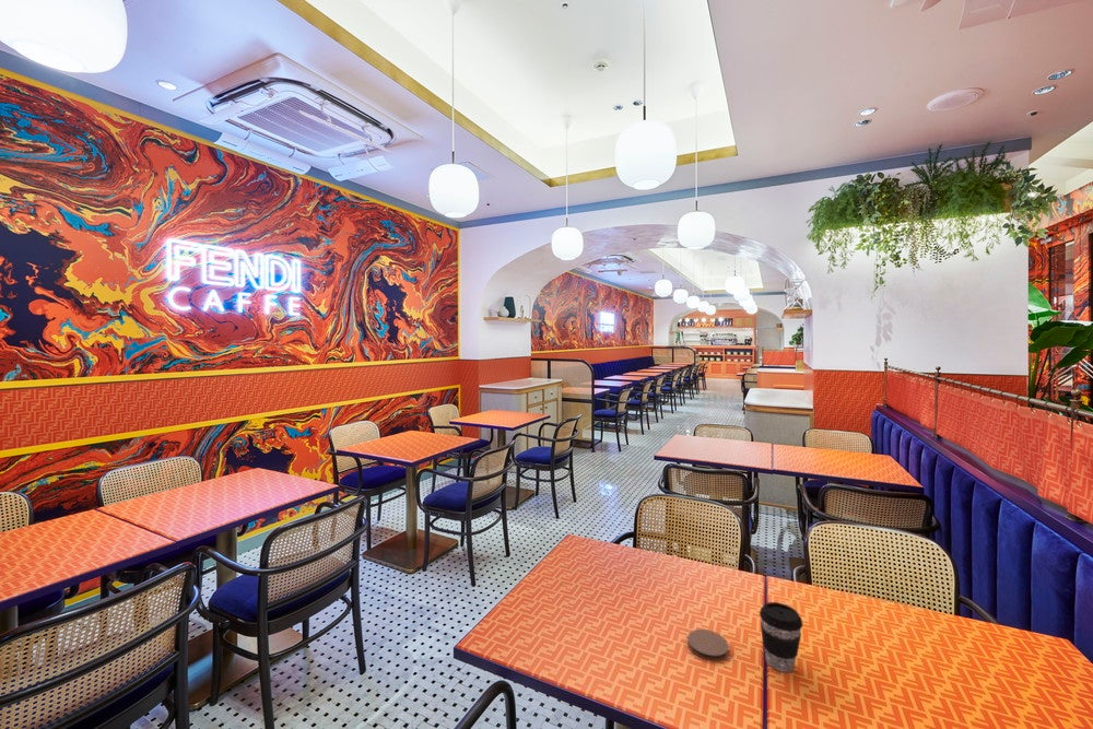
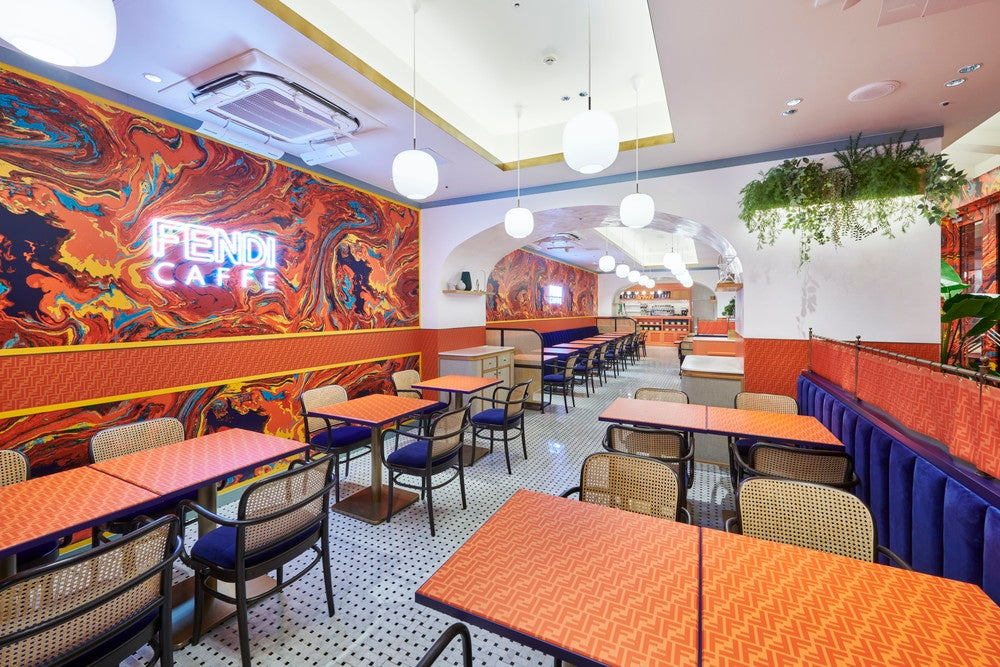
- coffee cup (779, 637)
- coaster (707, 644)
